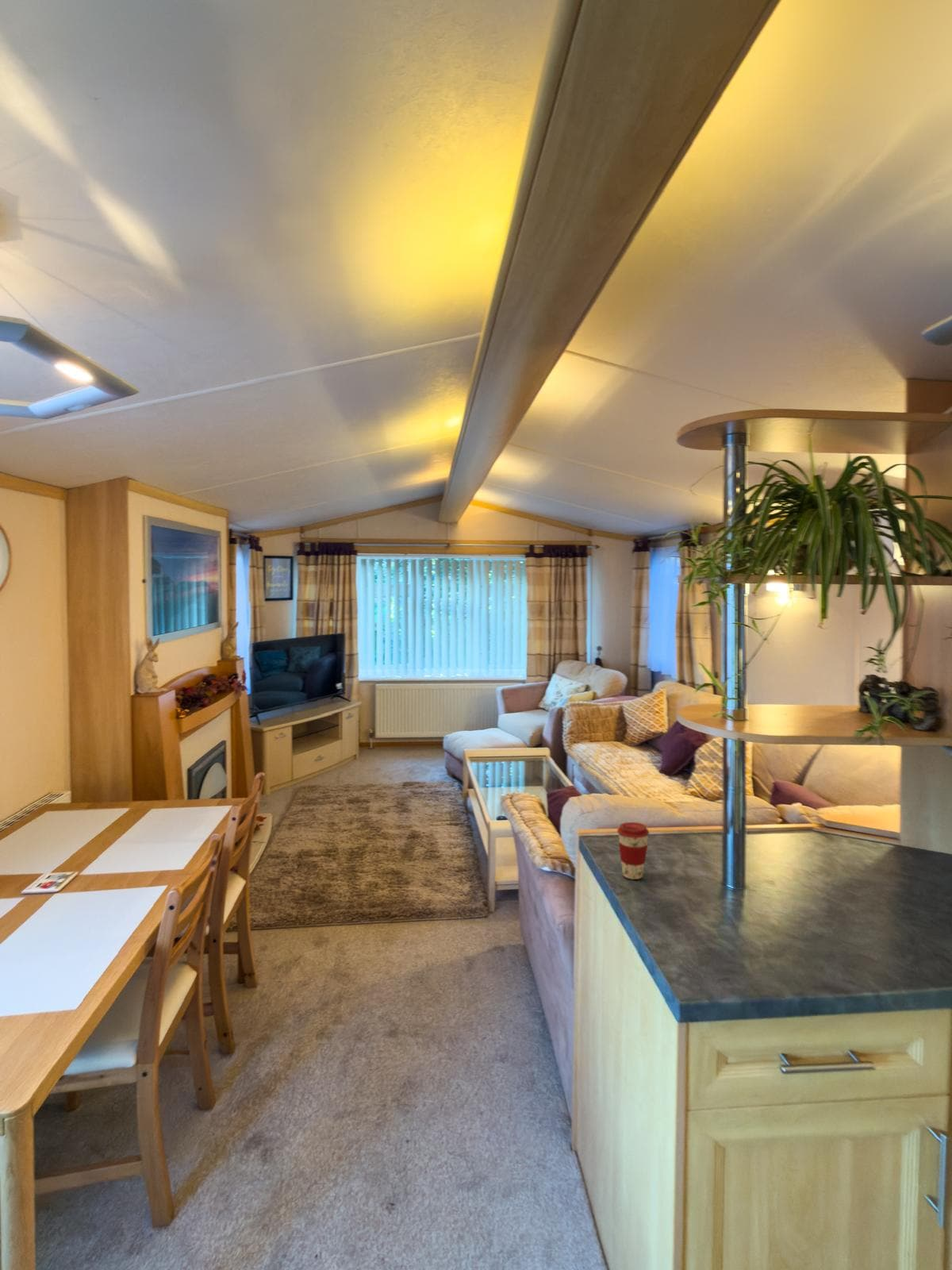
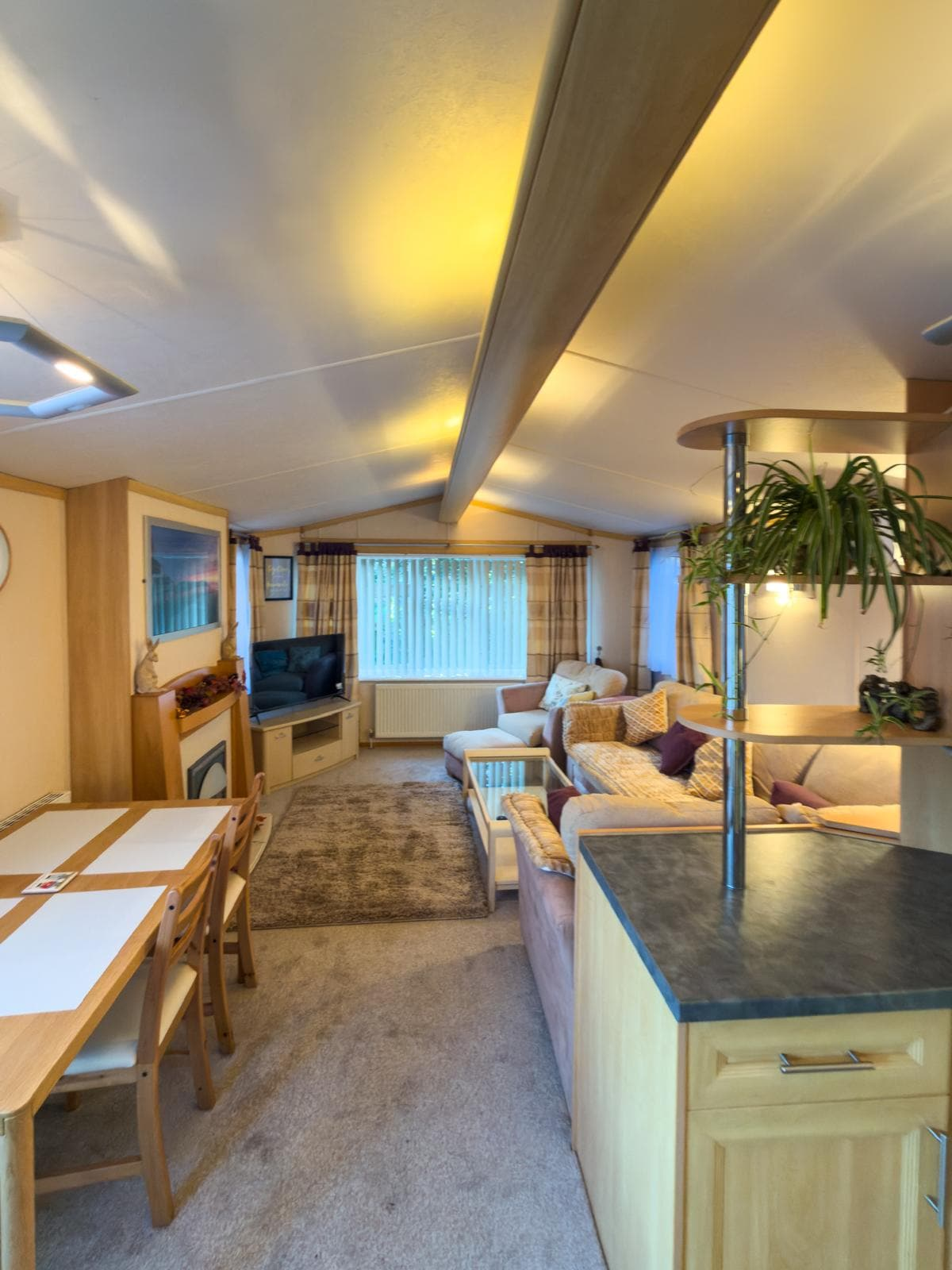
- coffee cup (632, 850)
